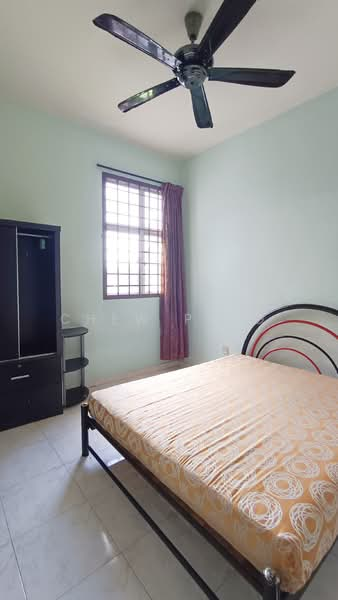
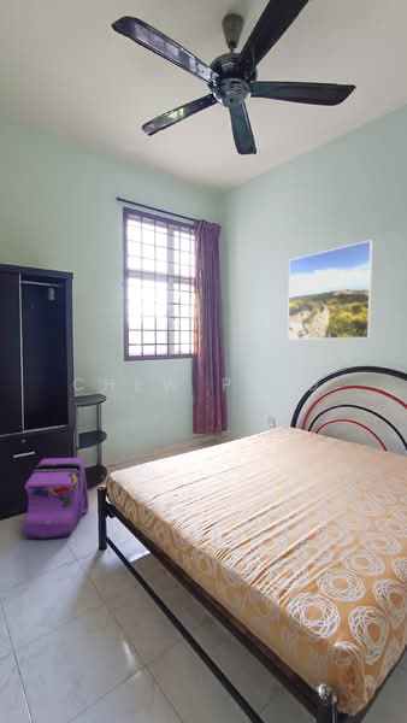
+ backpack (57, 494)
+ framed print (325, 295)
